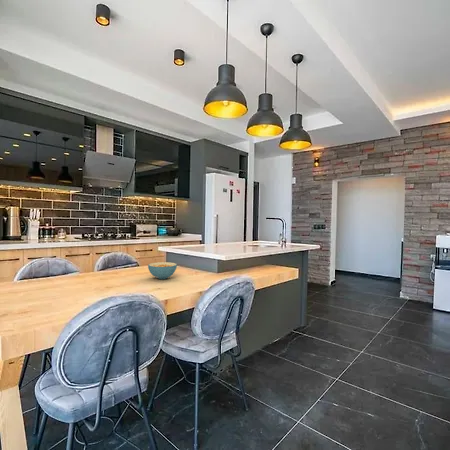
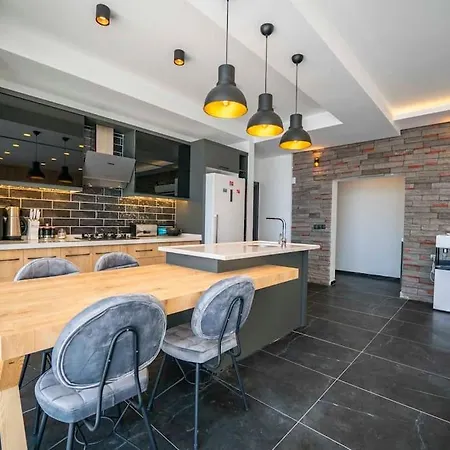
- cereal bowl (162, 271)
